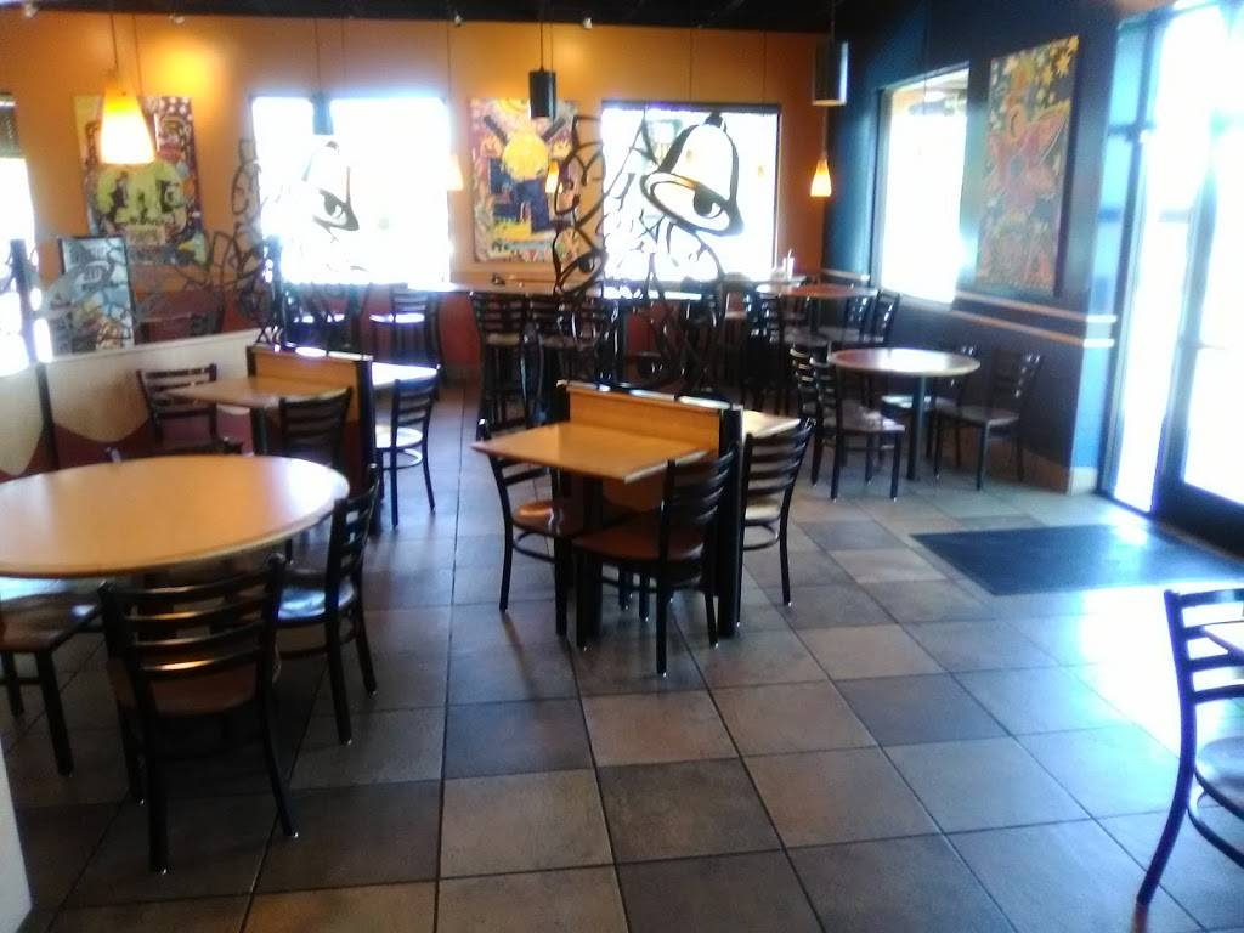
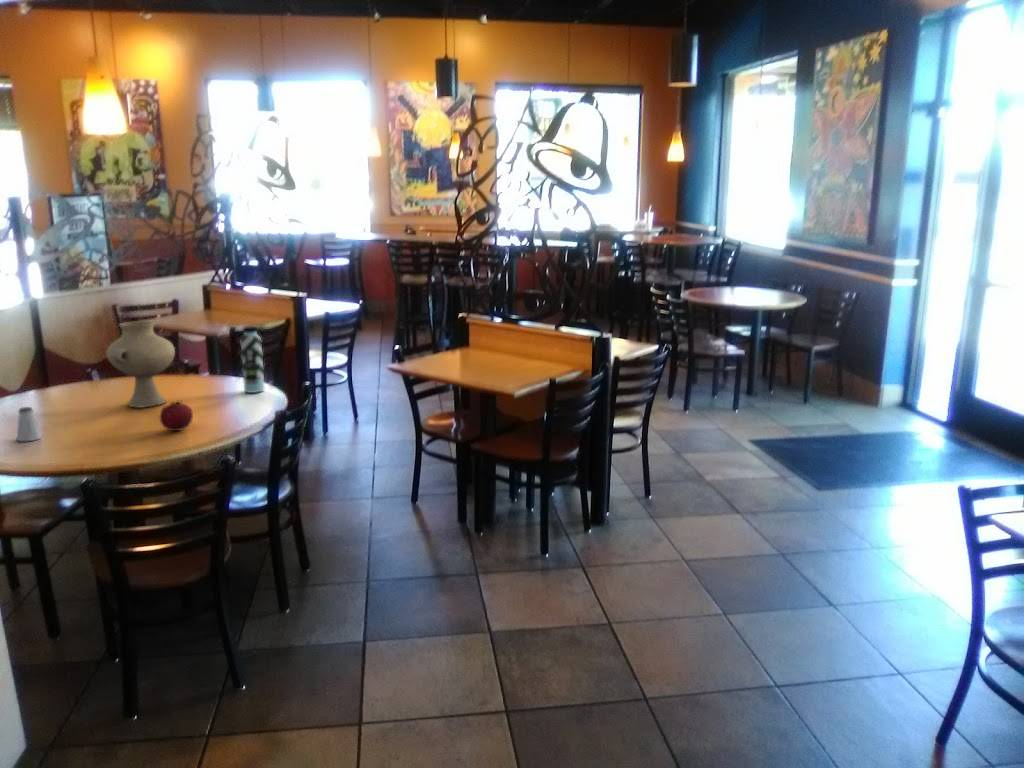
+ fruit (176, 415)
+ saltshaker (27, 423)
+ water bottle (252, 359)
+ vase (142, 363)
